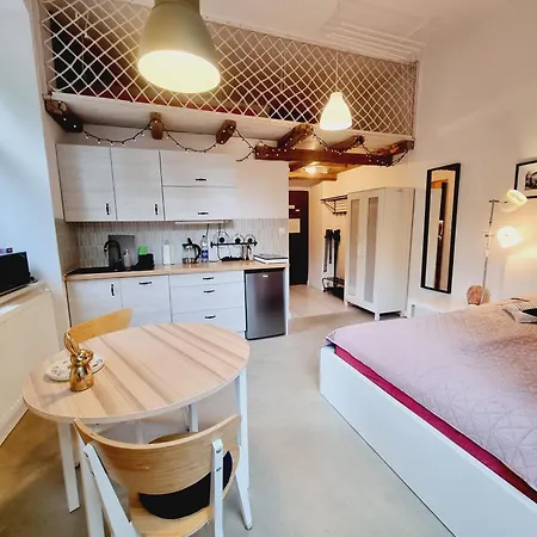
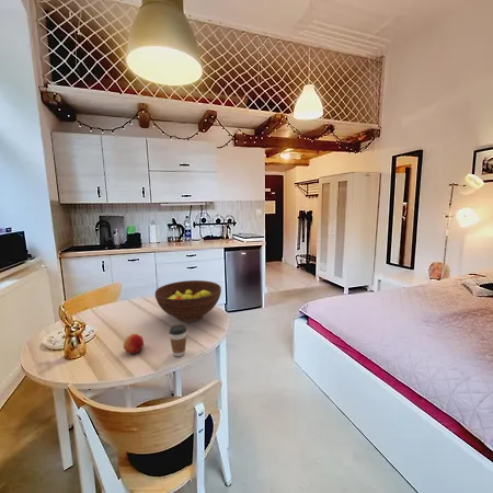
+ apple (133, 342)
+ coffee cup (177, 340)
+ fruit bowl (188, 302)
